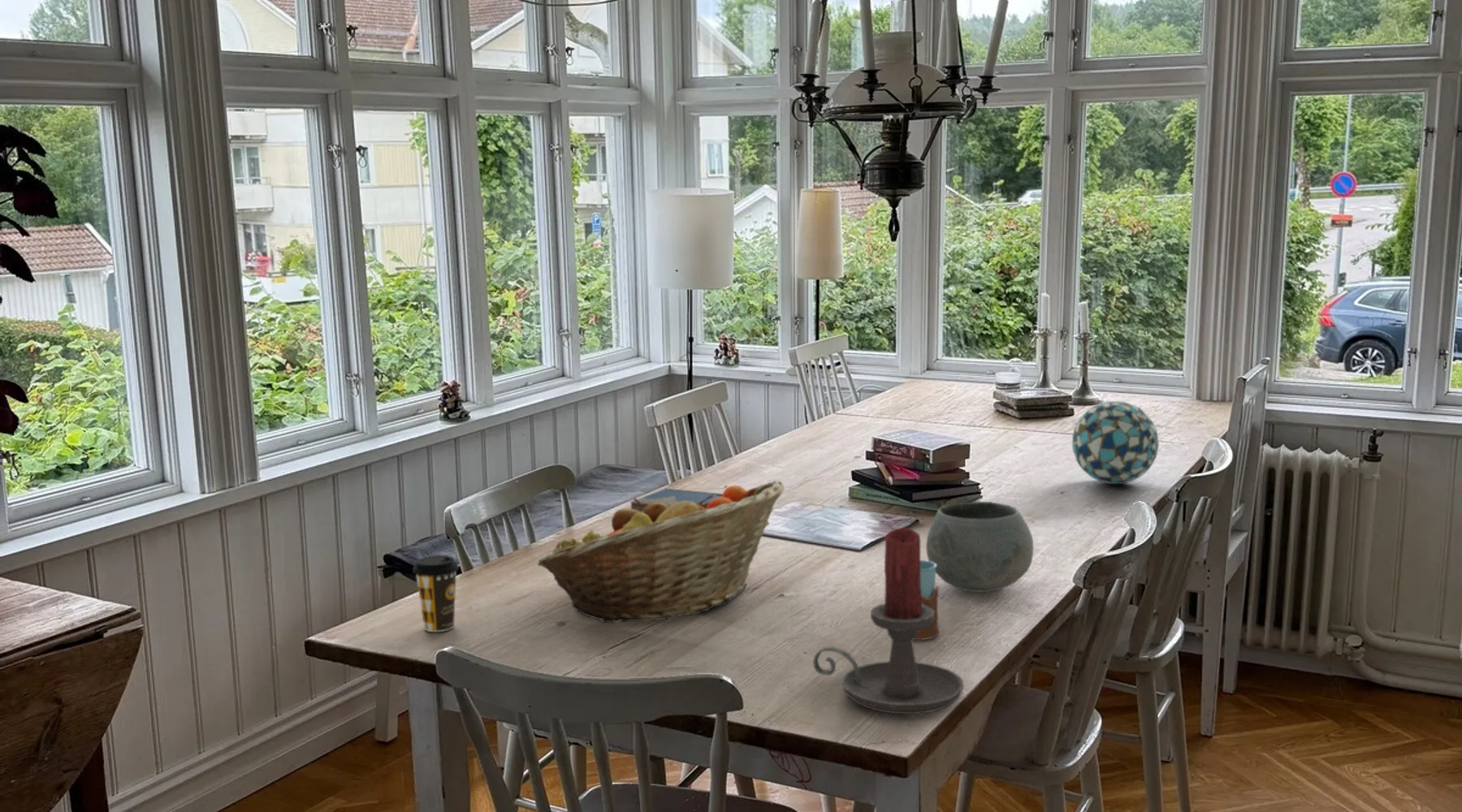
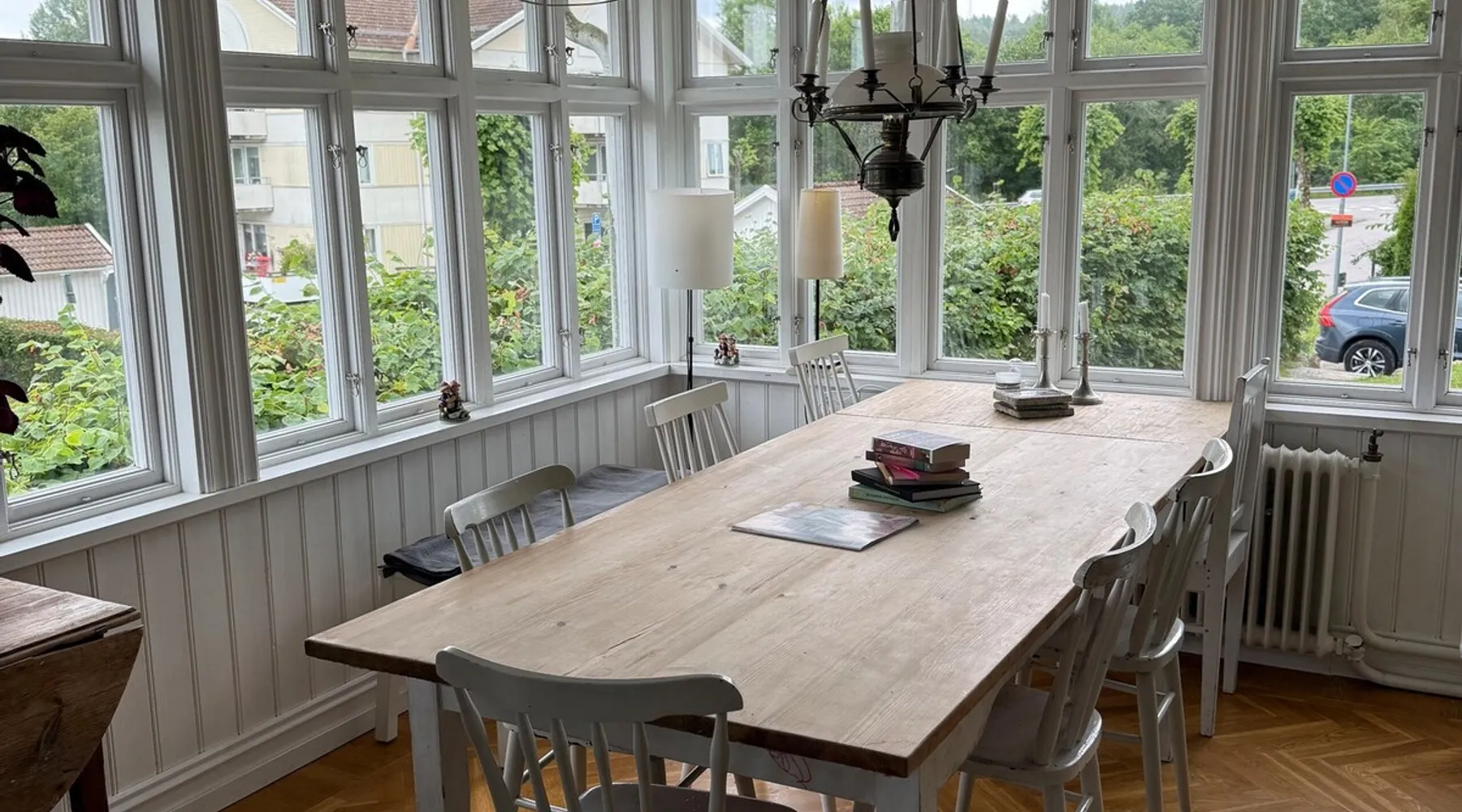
- fruit basket (667, 542)
- coffee cup (437, 594)
- decorative ball (1114, 443)
- drinking glass (922, 597)
- bowl (979, 548)
- hardcover book (692, 502)
- candle holder (885, 611)
